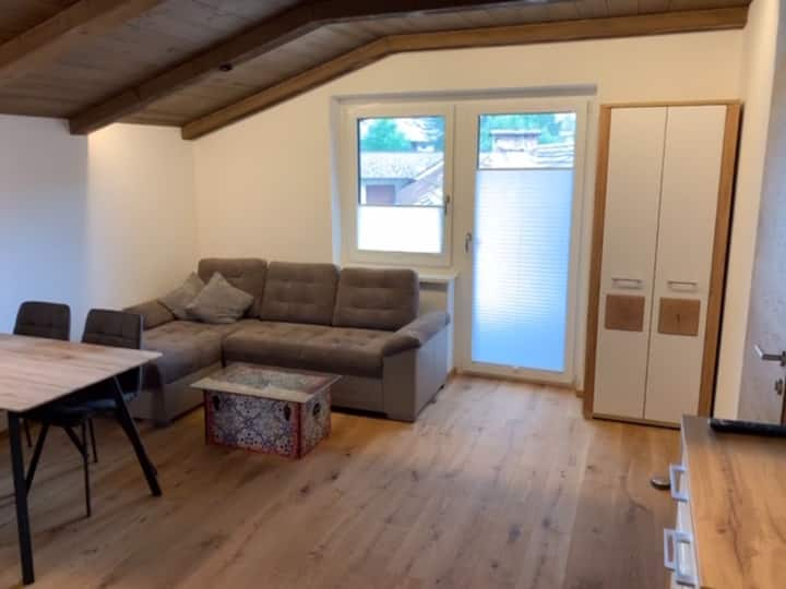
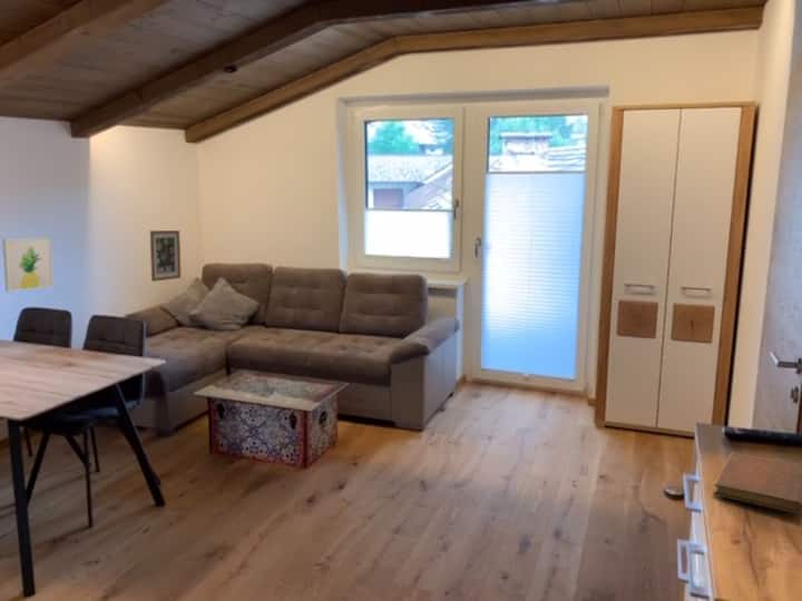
+ wall art (29, 264)
+ notebook (763, 480)
+ wall art (166, 255)
